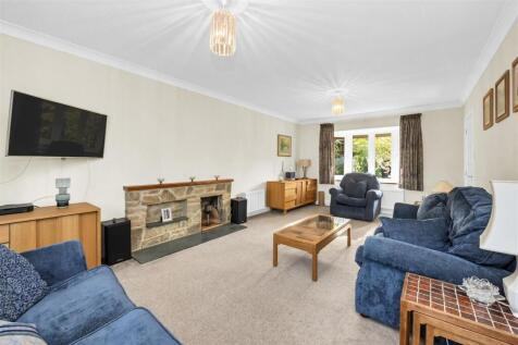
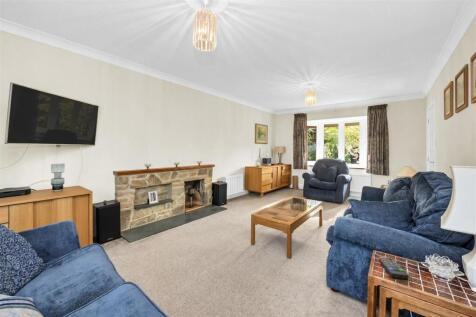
+ remote control (392, 266)
